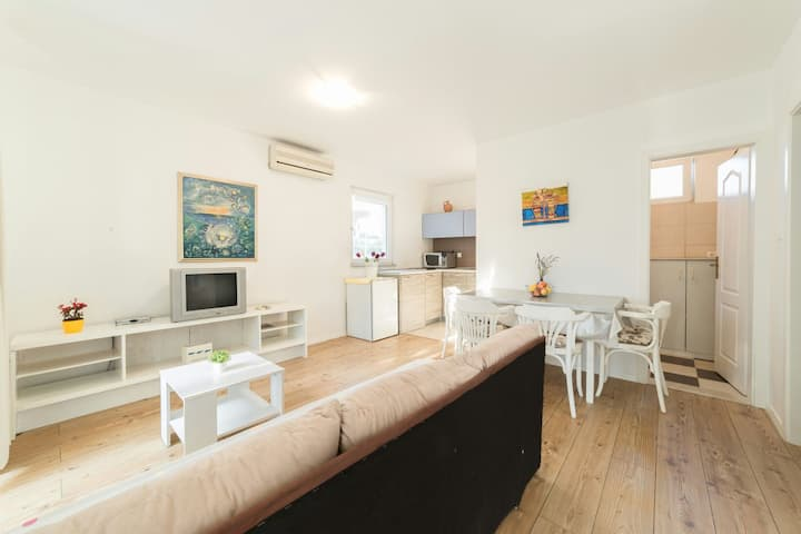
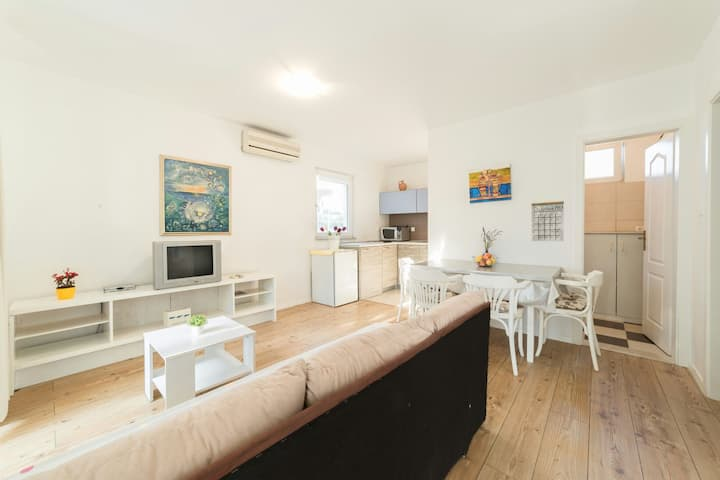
+ calendar (547, 217)
